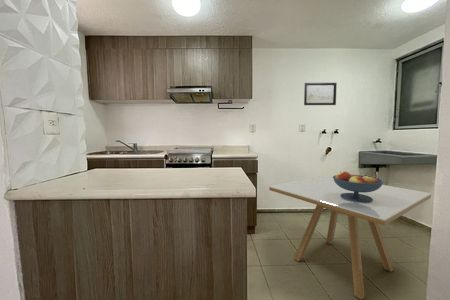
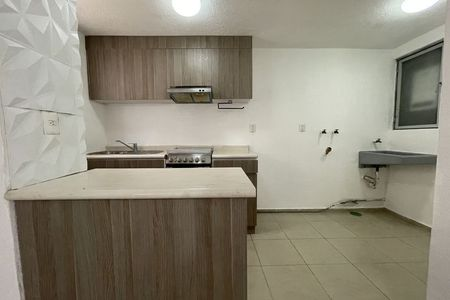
- fruit bowl (356, 184)
- dining table (349, 227)
- wall art (320, 94)
